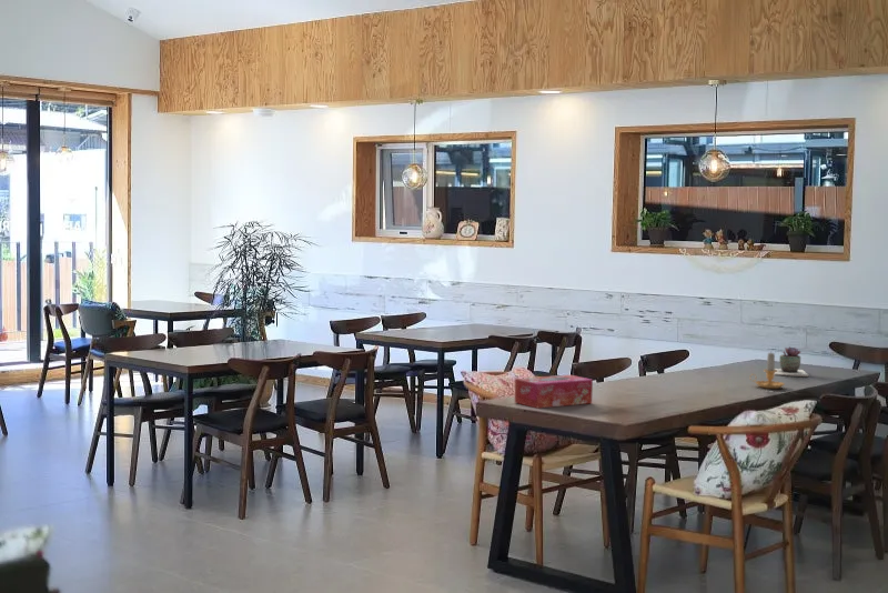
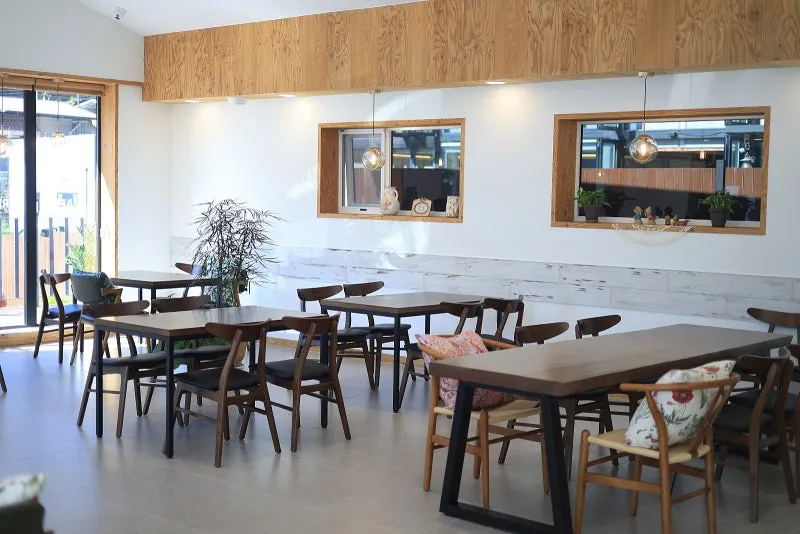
- tissue box (553, 391)
- succulent plant (789, 360)
- candle (767, 369)
